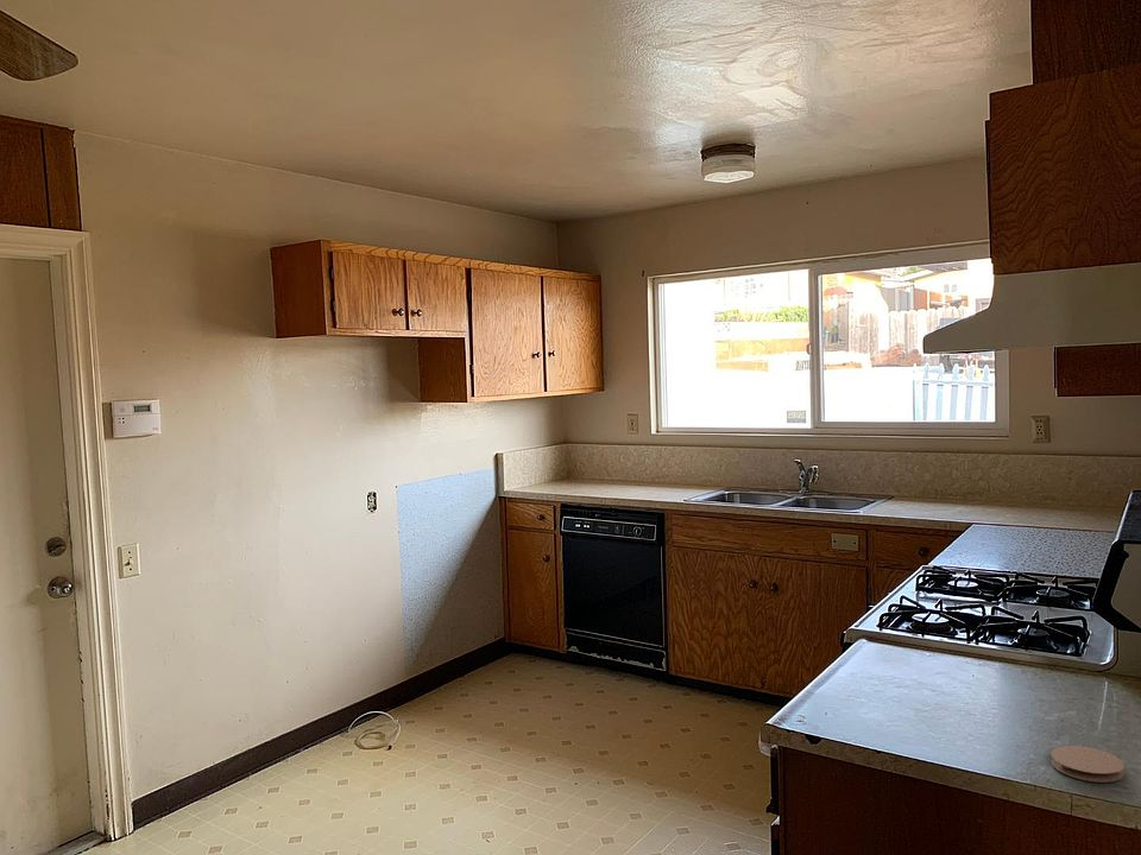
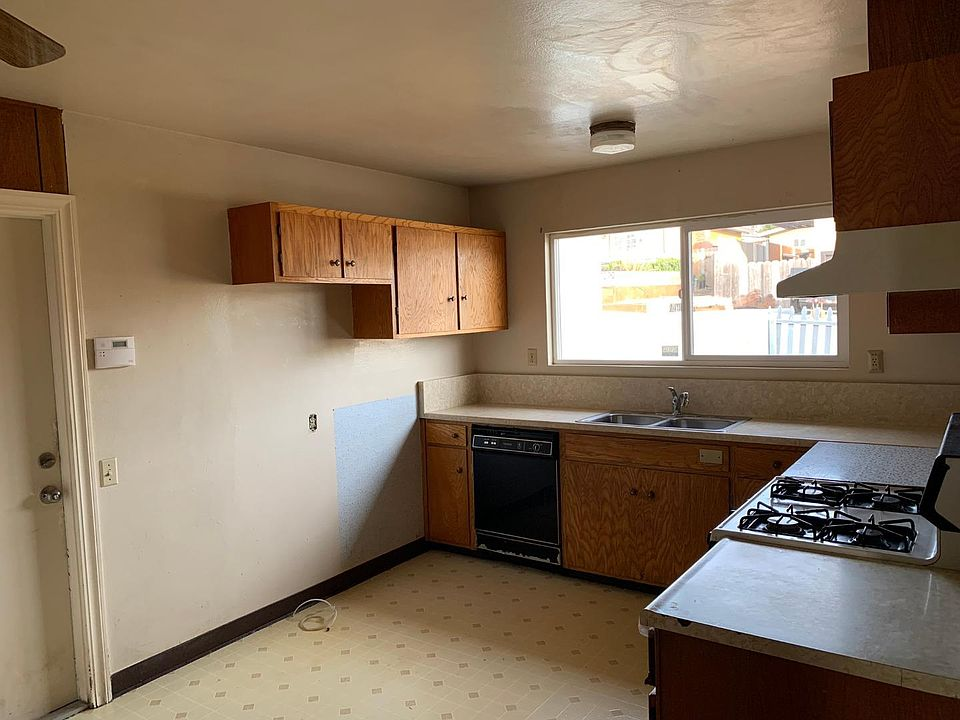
- coaster (1086, 762)
